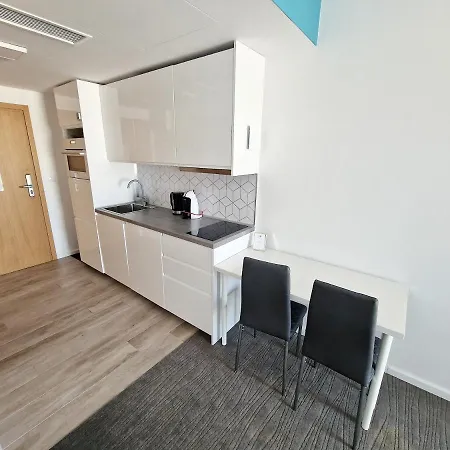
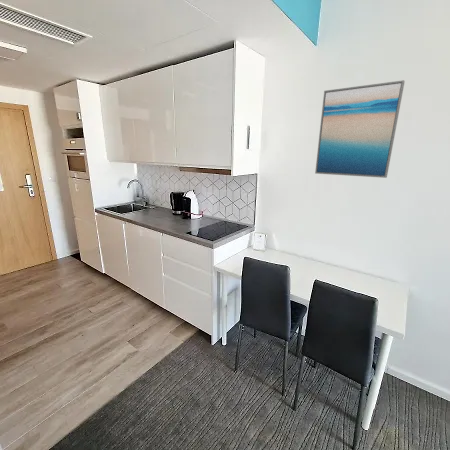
+ wall art (354, 132)
